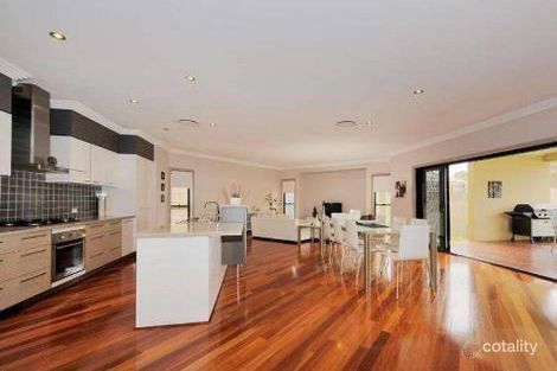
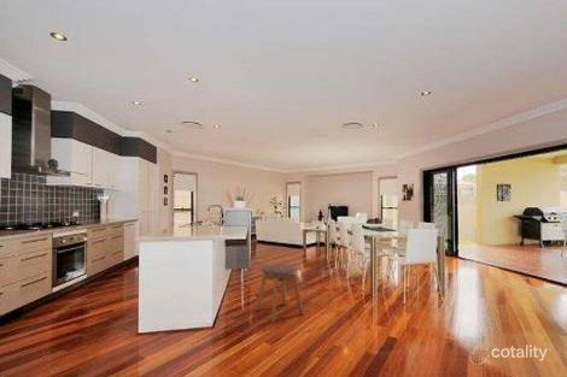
+ stool (276, 289)
